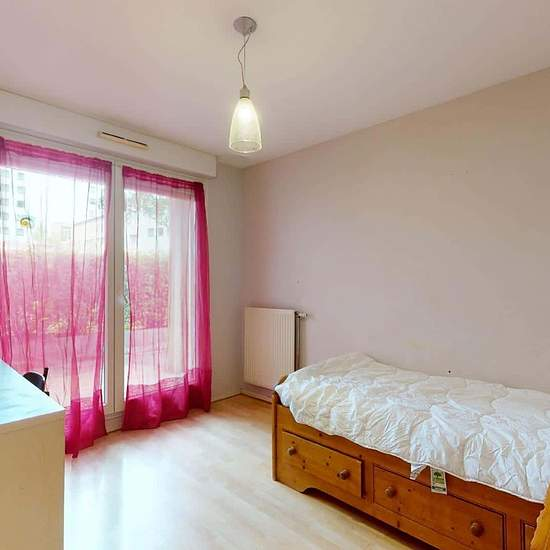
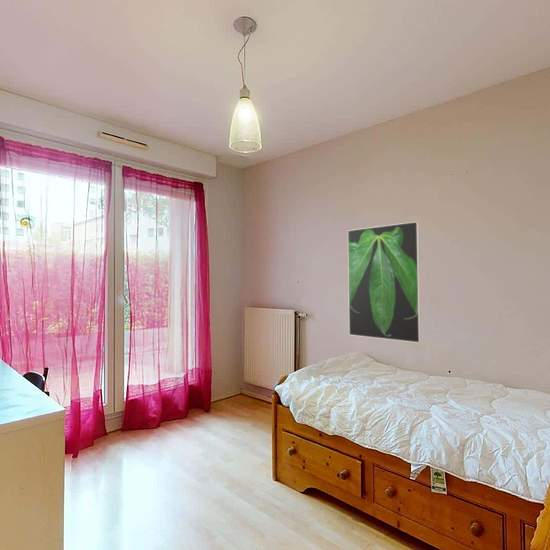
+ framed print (381, 282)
